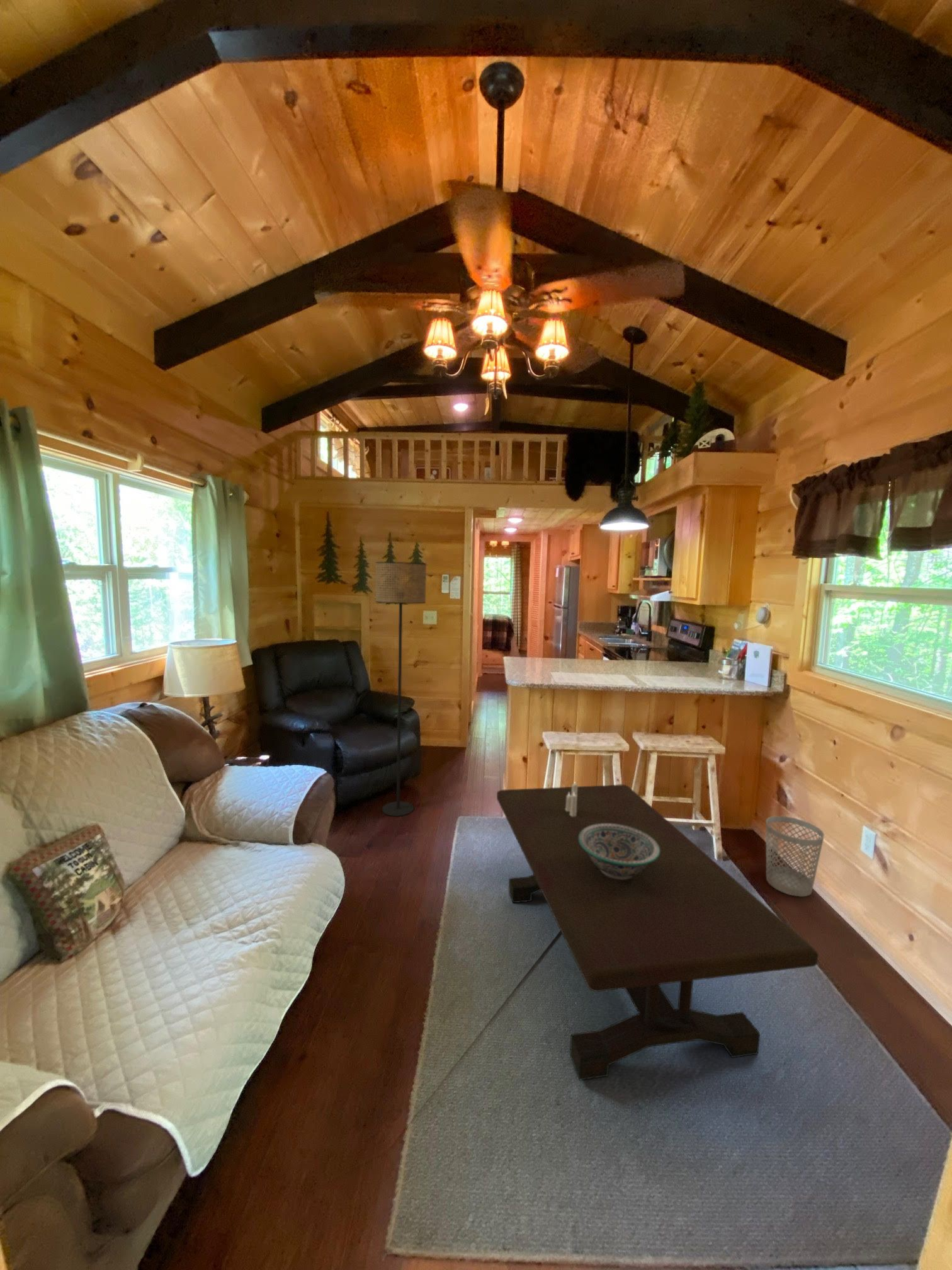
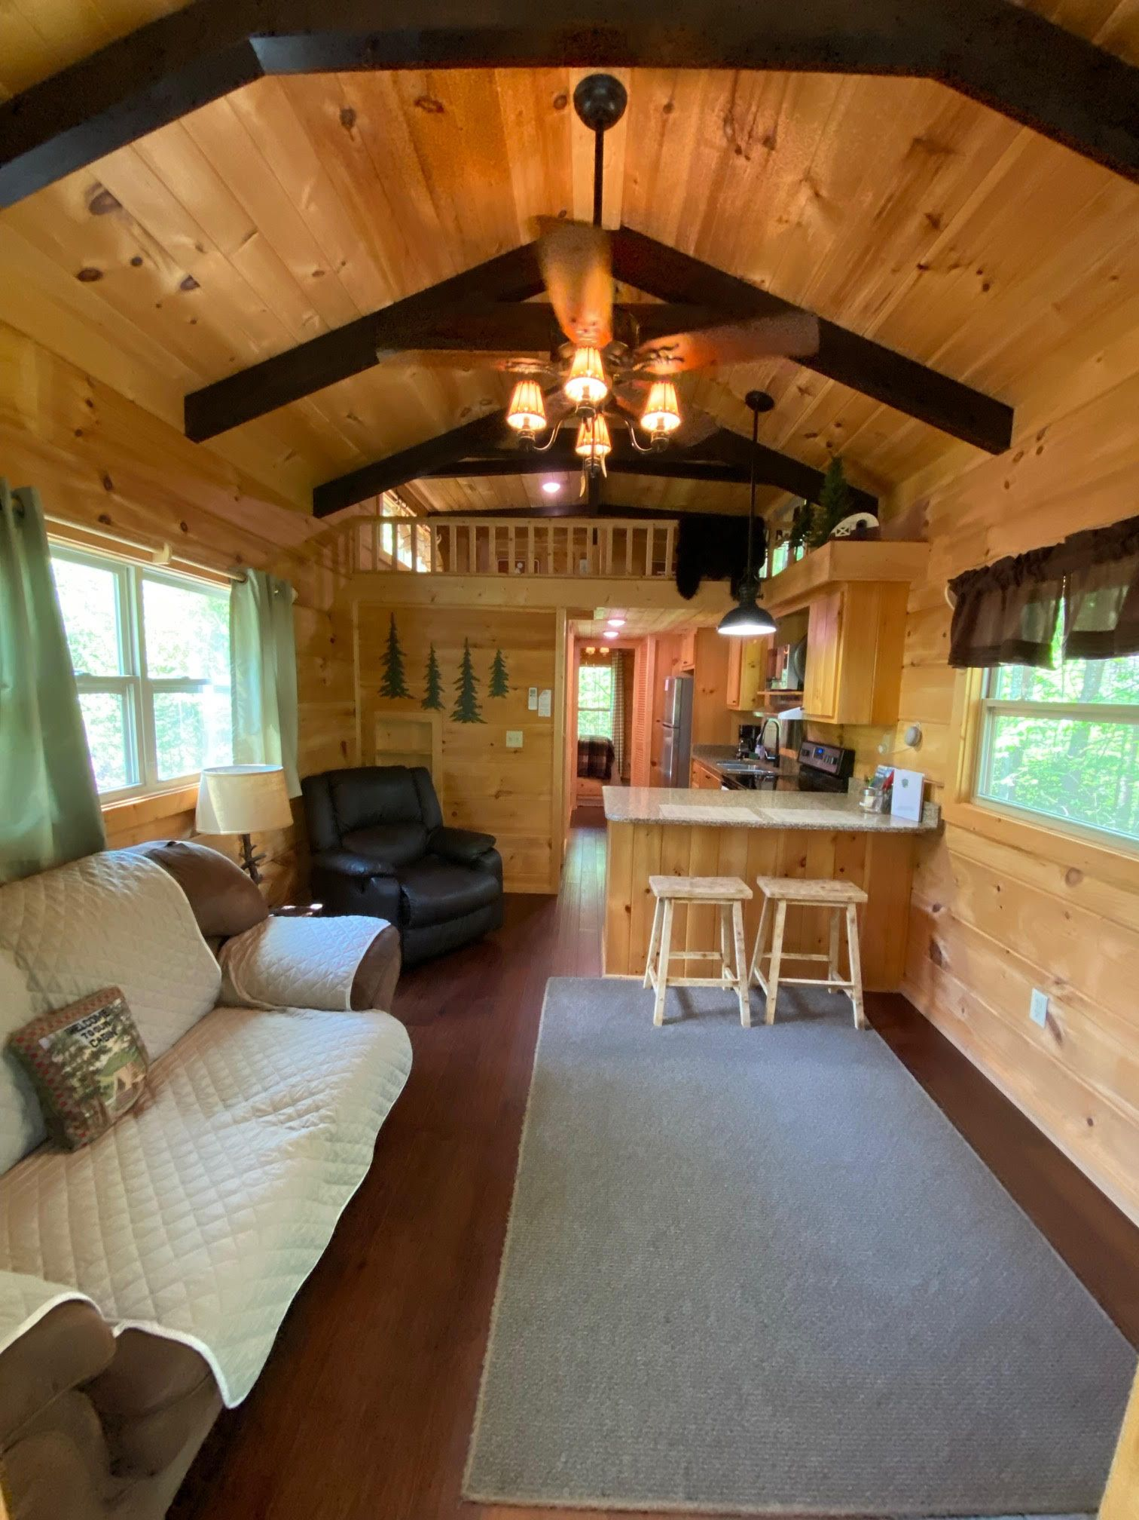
- decorative bowl (617, 855)
- coffee table (611, 903)
- candle (572, 795)
- wastebasket (791, 856)
- floor lamp (399, 689)
